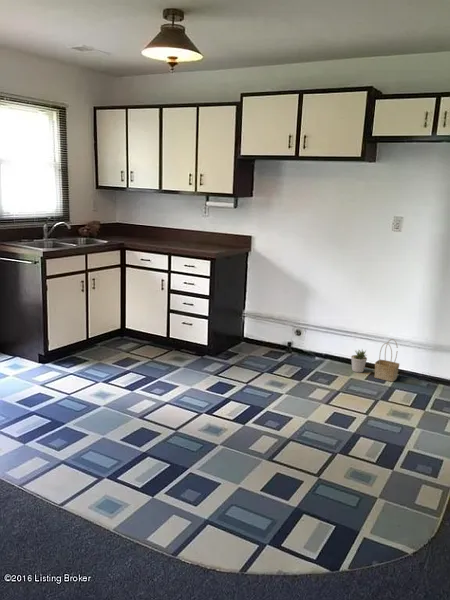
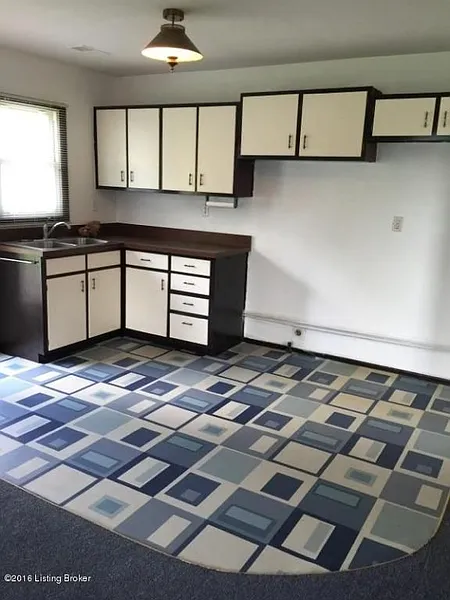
- potted plant (358, 359)
- basket (387, 361)
